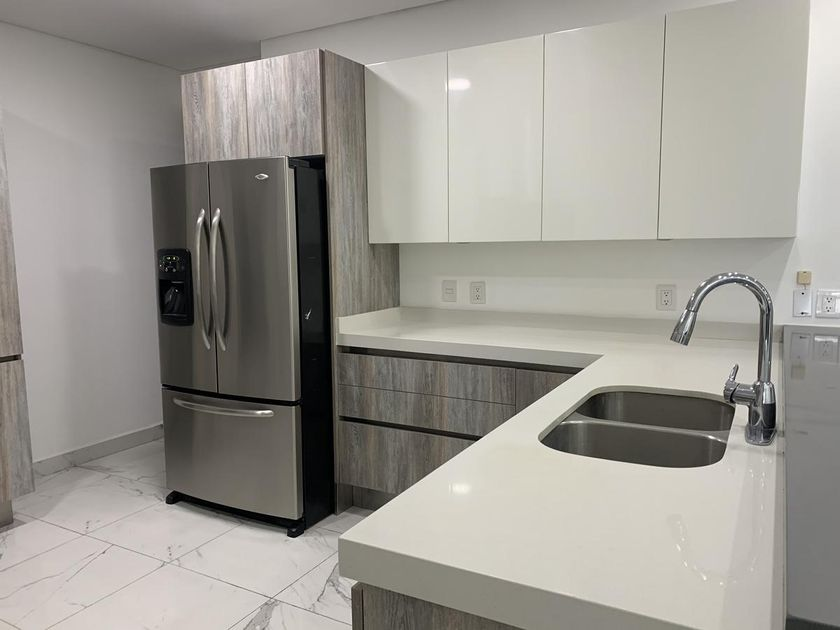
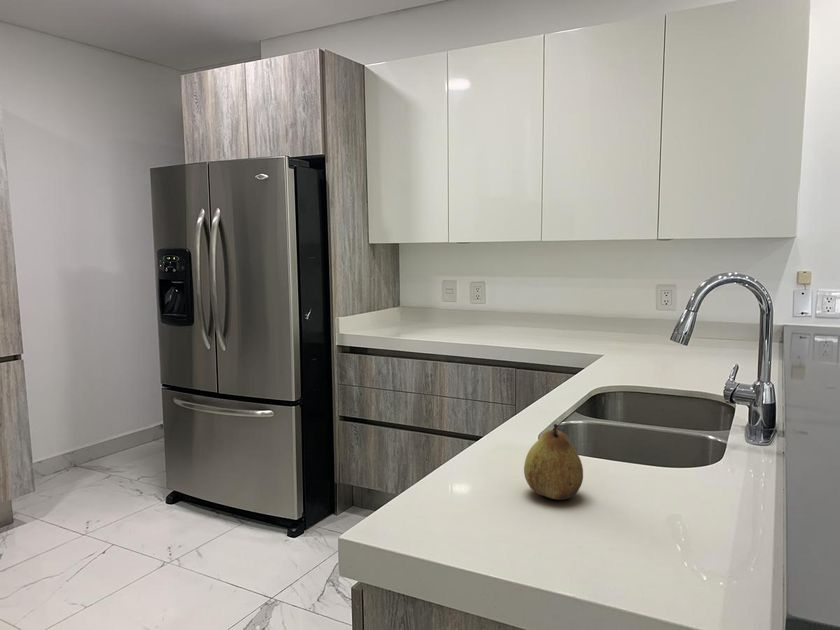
+ fruit (553, 457)
